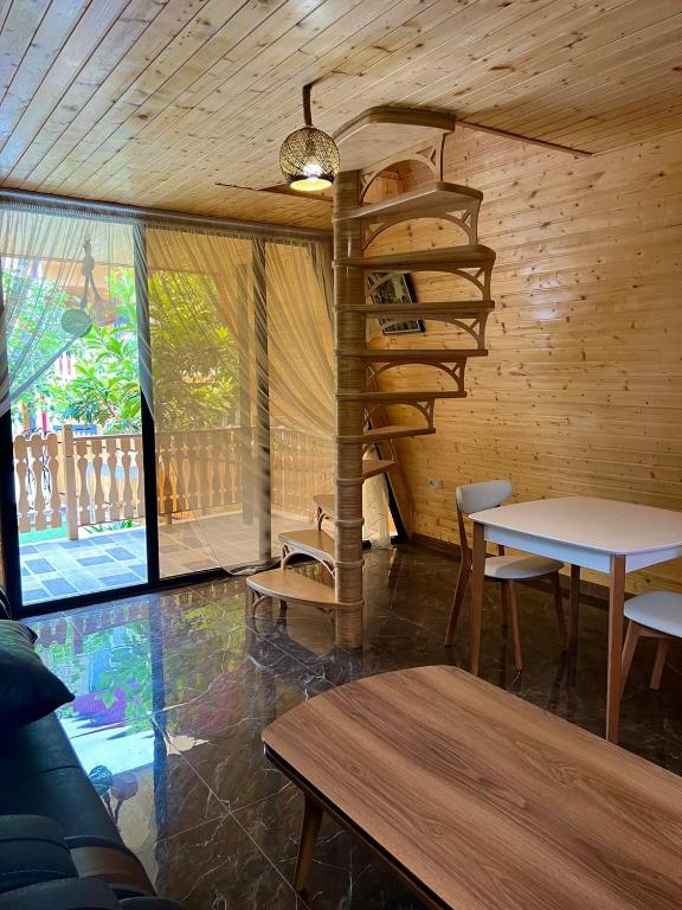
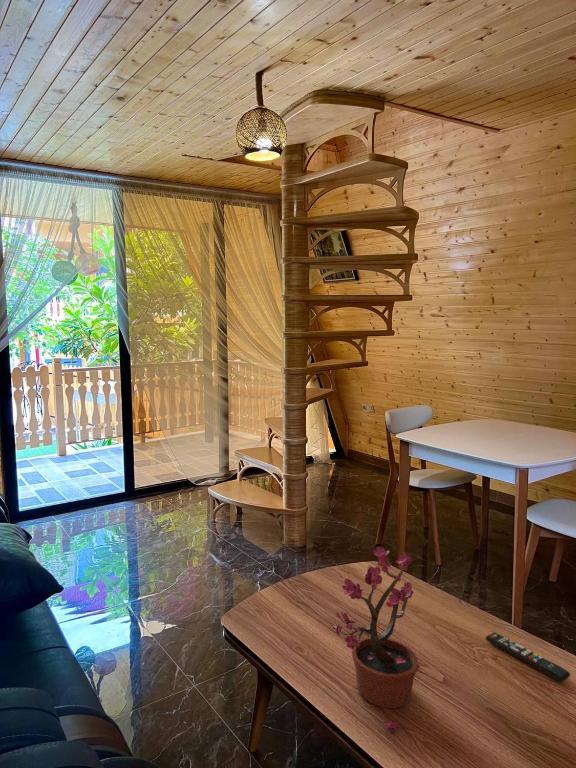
+ potted plant (390, 628)
+ remote control (525, 655)
